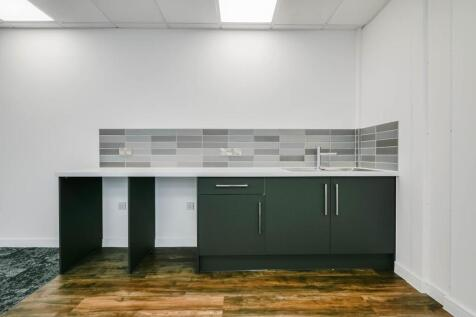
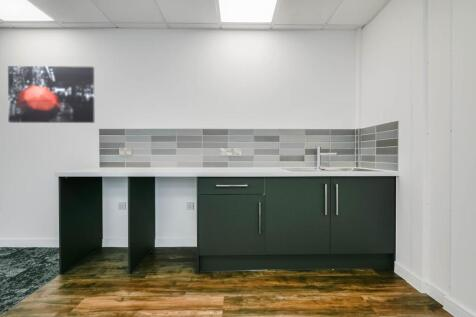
+ wall art (51, 94)
